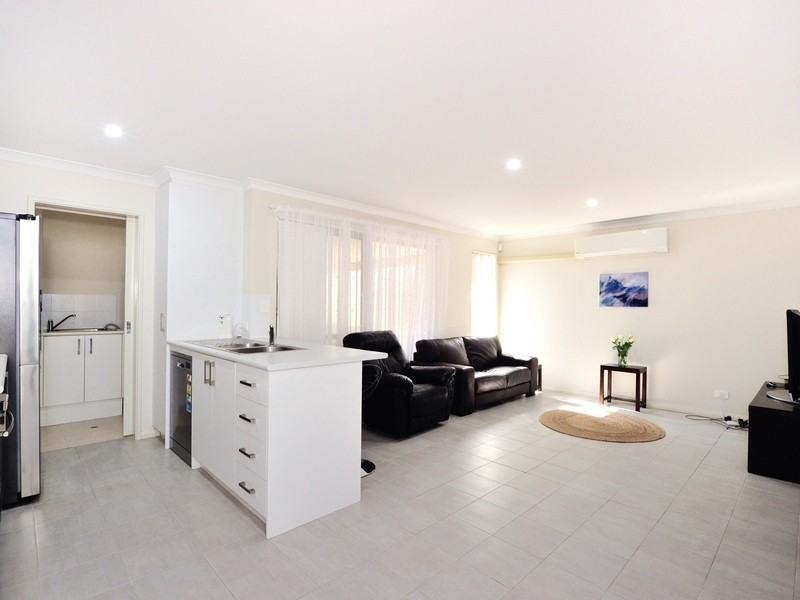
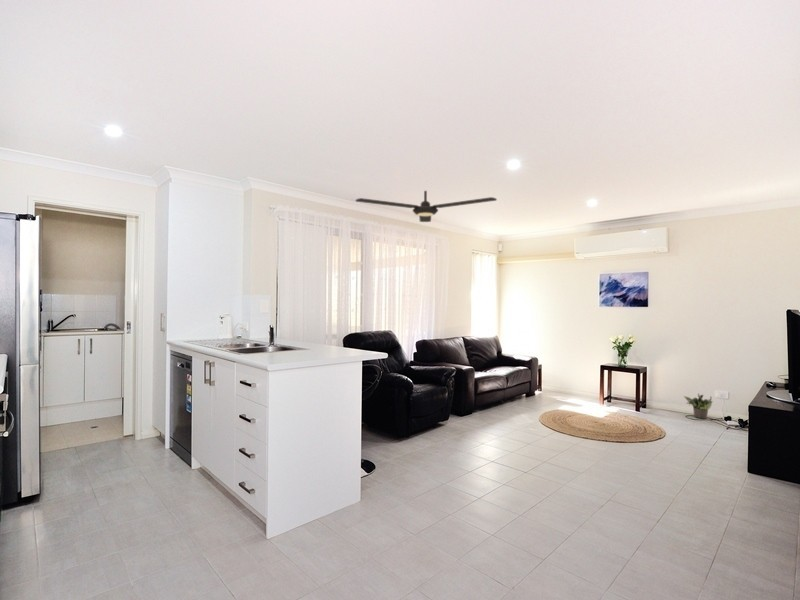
+ ceiling fan (425, 206)
+ potted plant (697, 404)
